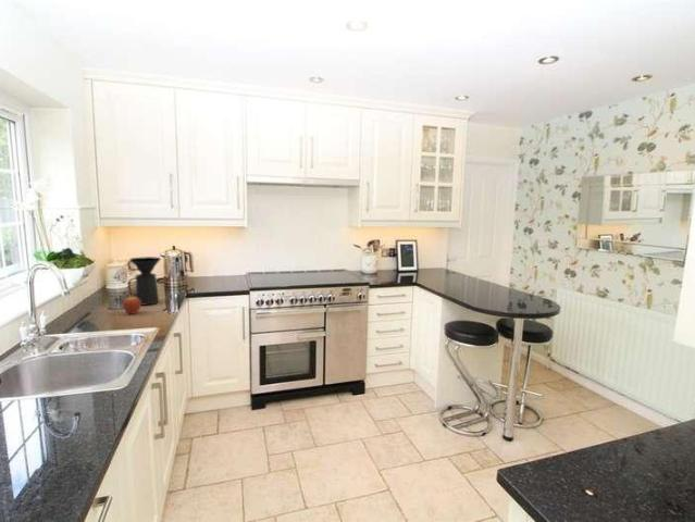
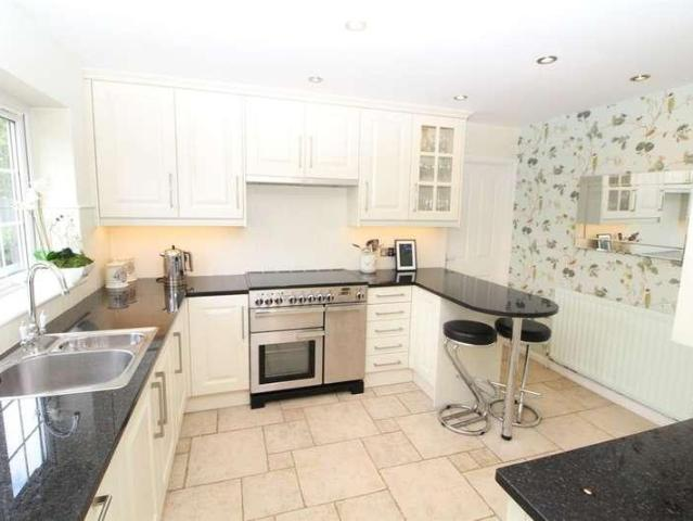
- fruit (132, 304)
- coffee maker (146, 281)
